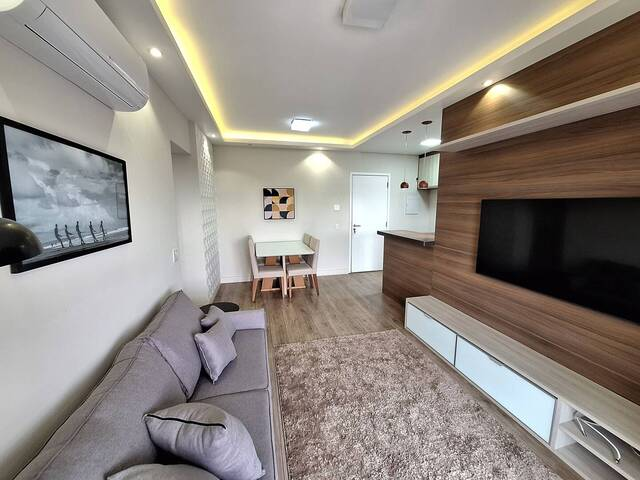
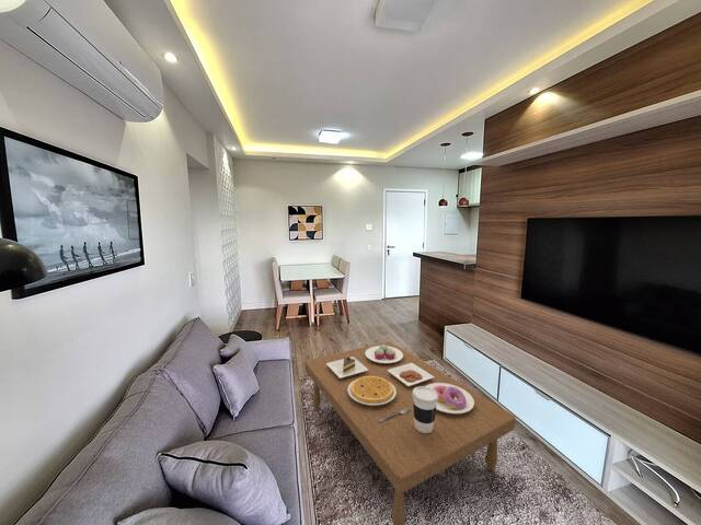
+ coffee table (392, 396)
